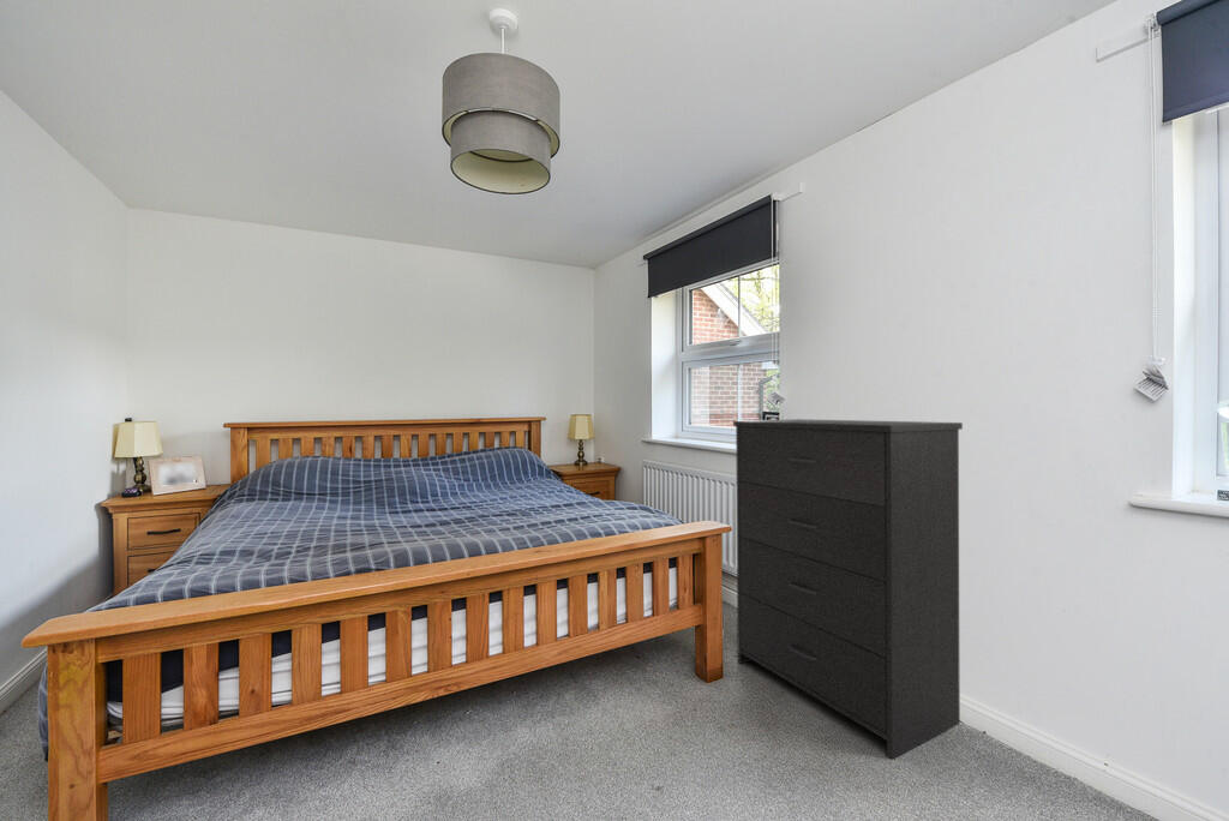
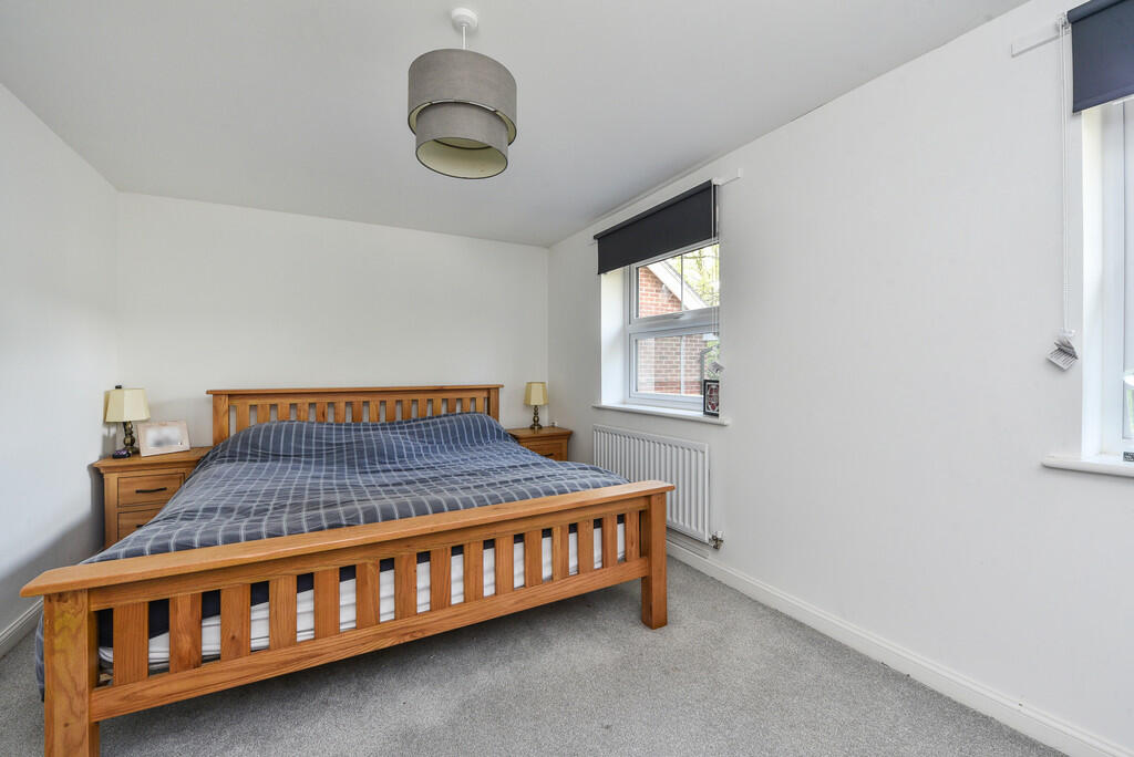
- dresser (834, 556)
